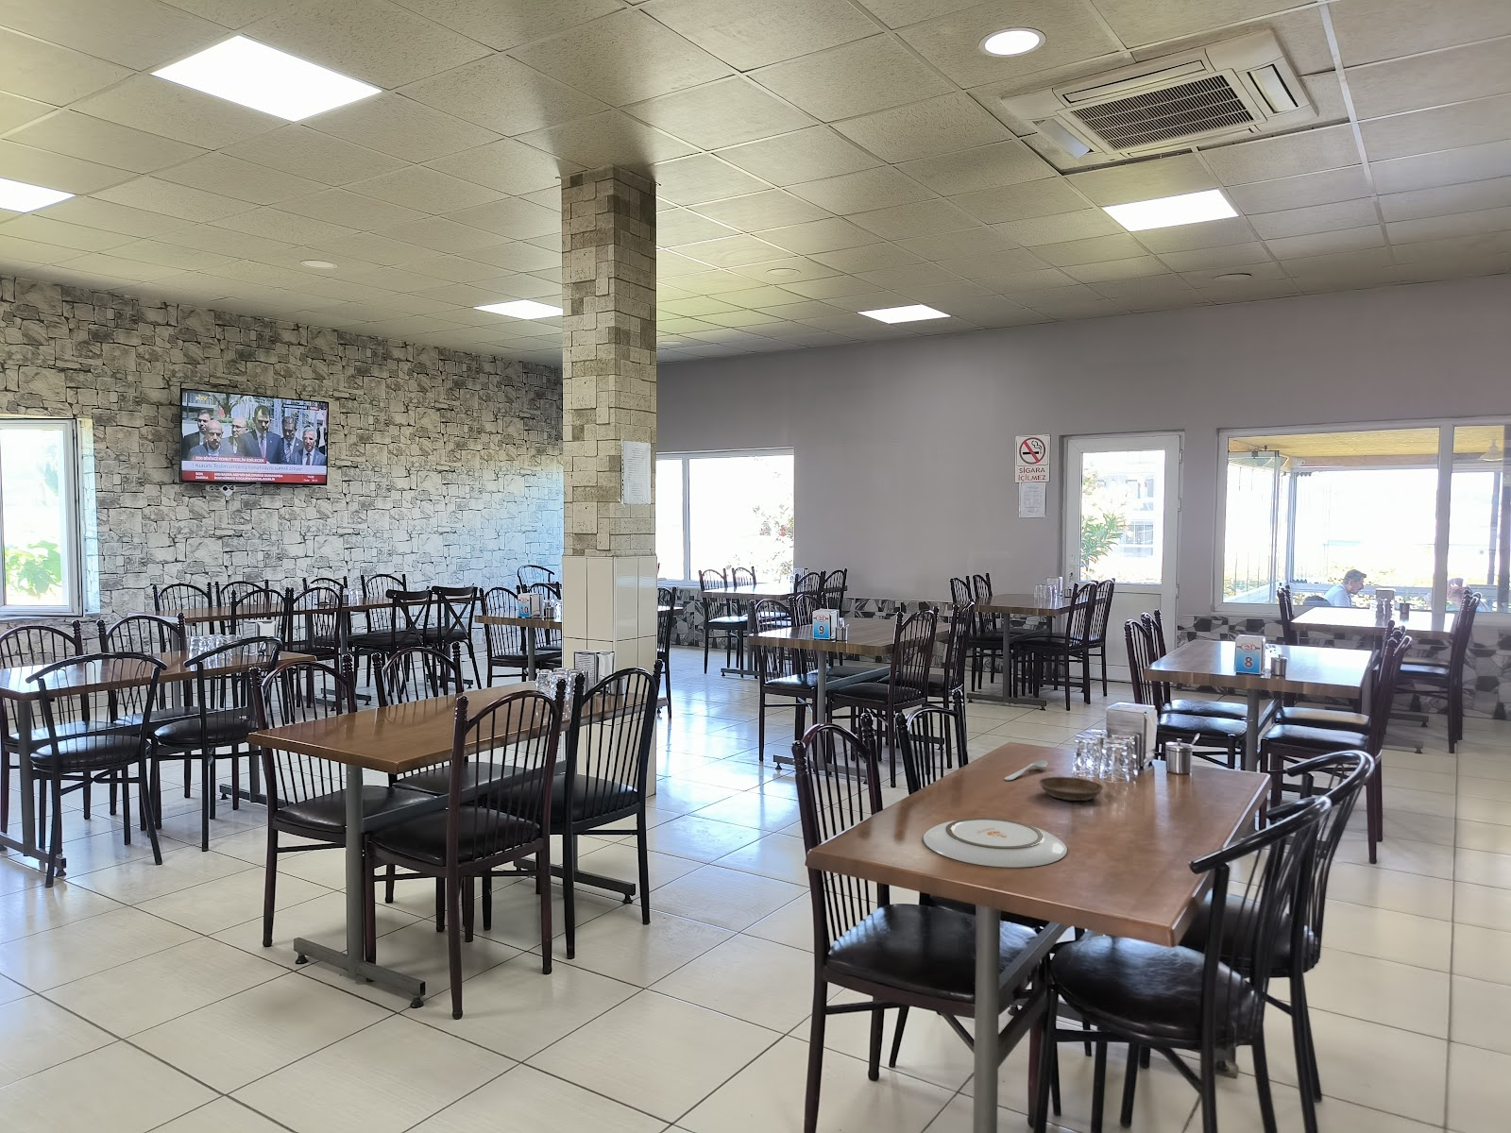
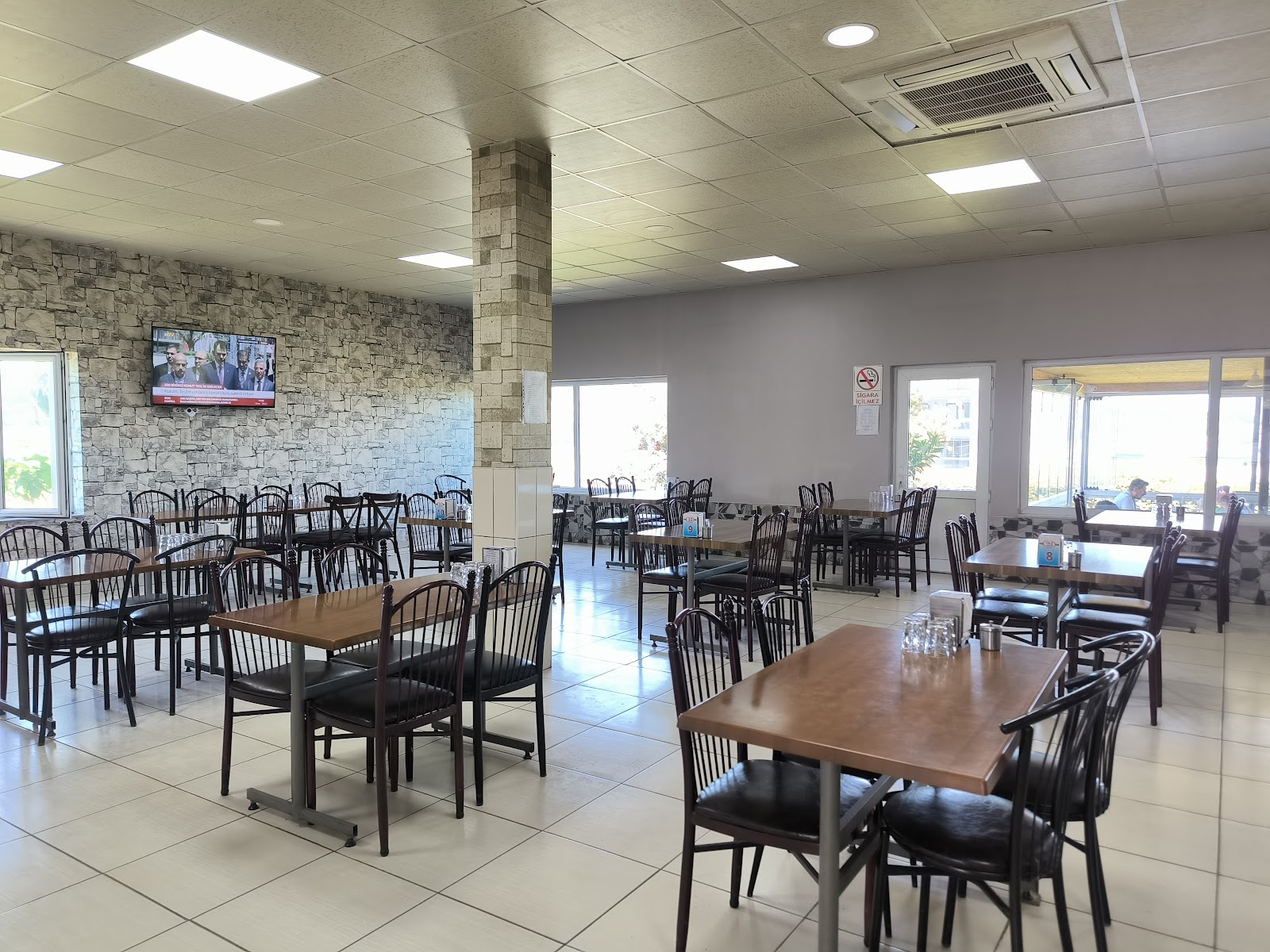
- plate (993, 838)
- saucer (1070, 789)
- spoon (1026, 770)
